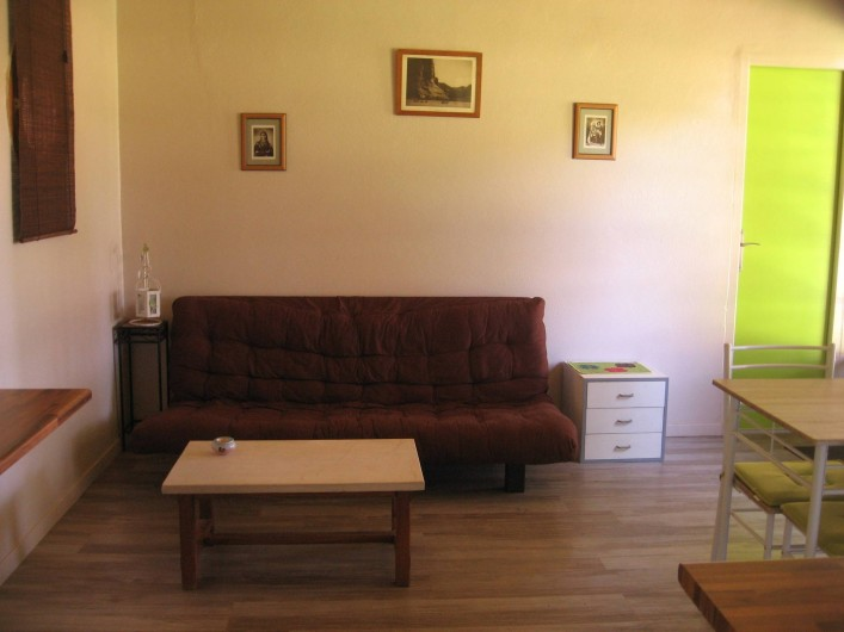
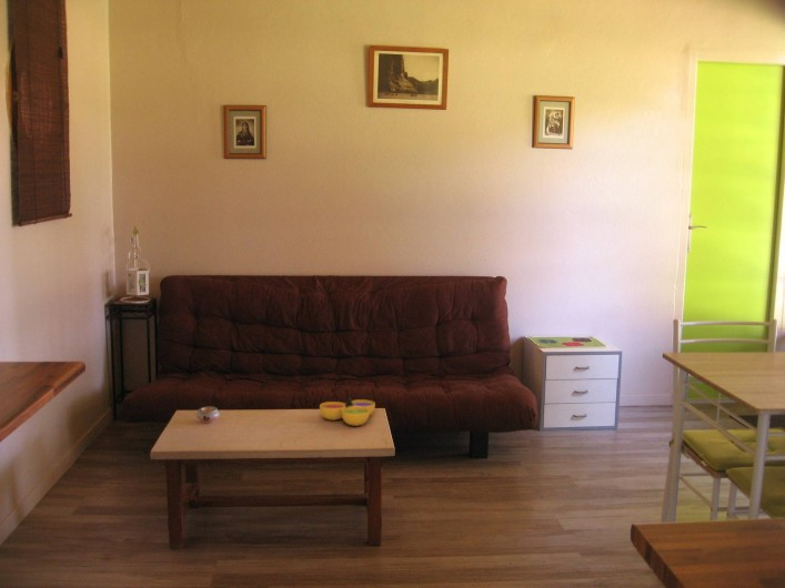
+ decorative bowl (345, 407)
